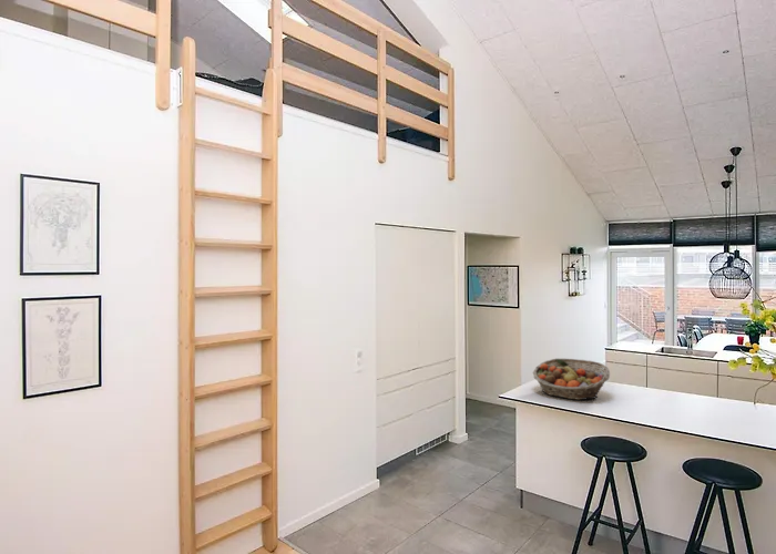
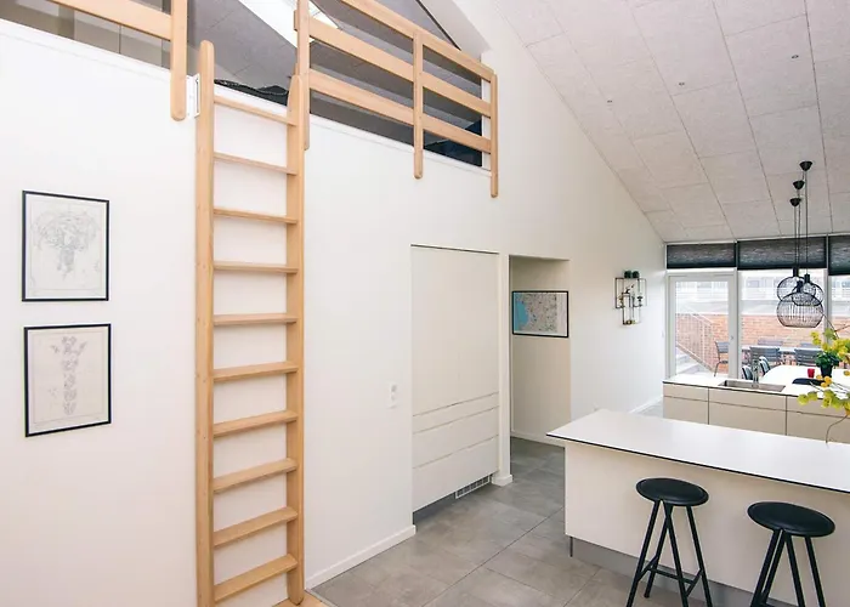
- fruit basket (570, 378)
